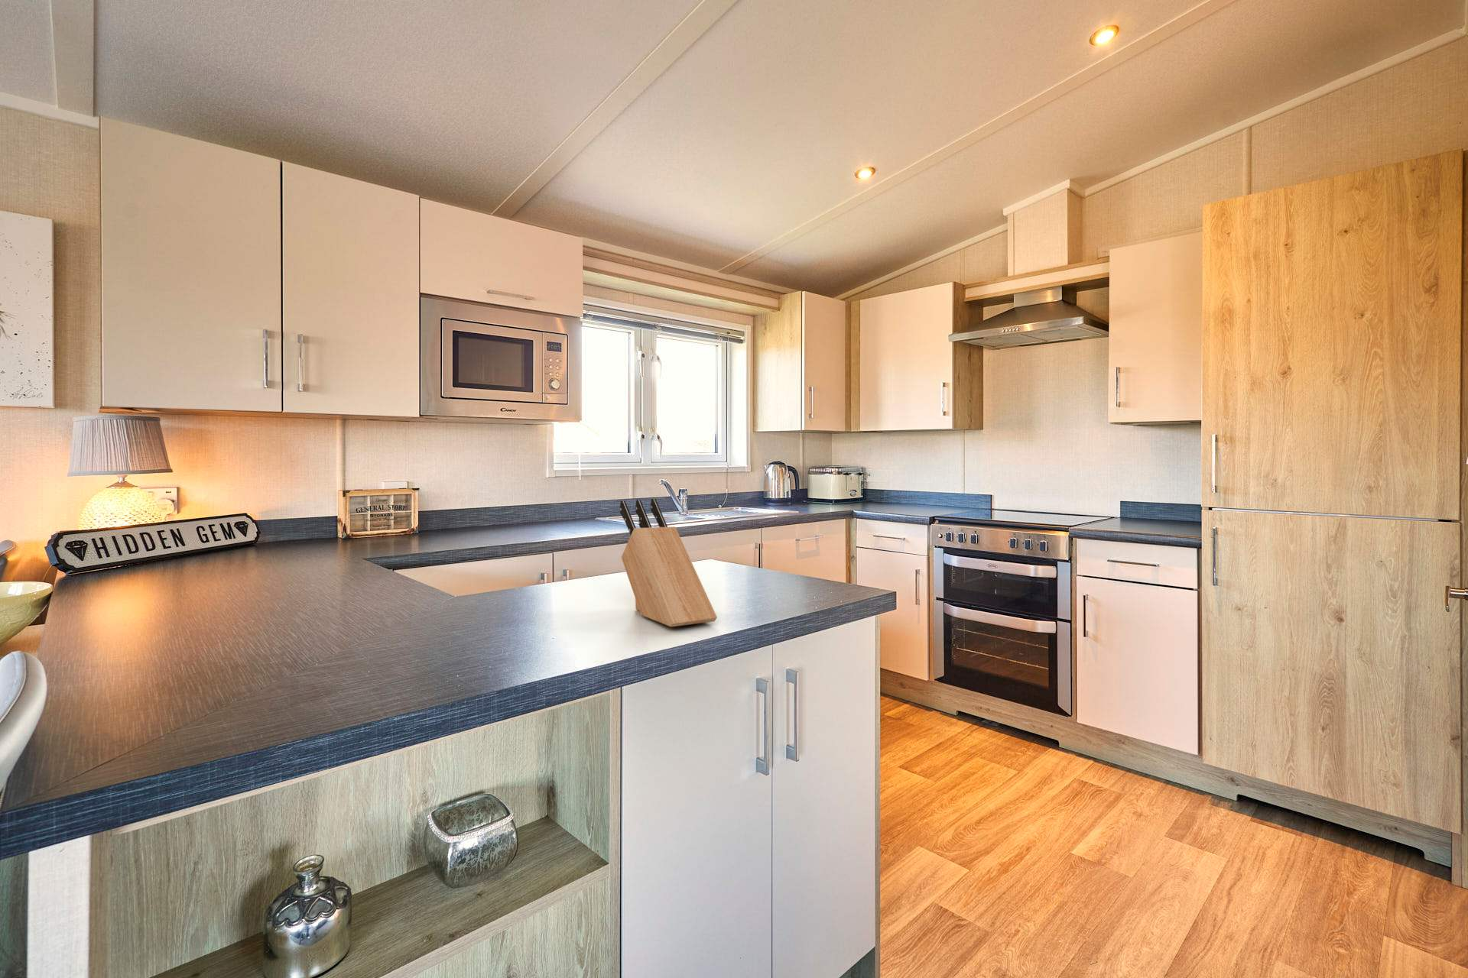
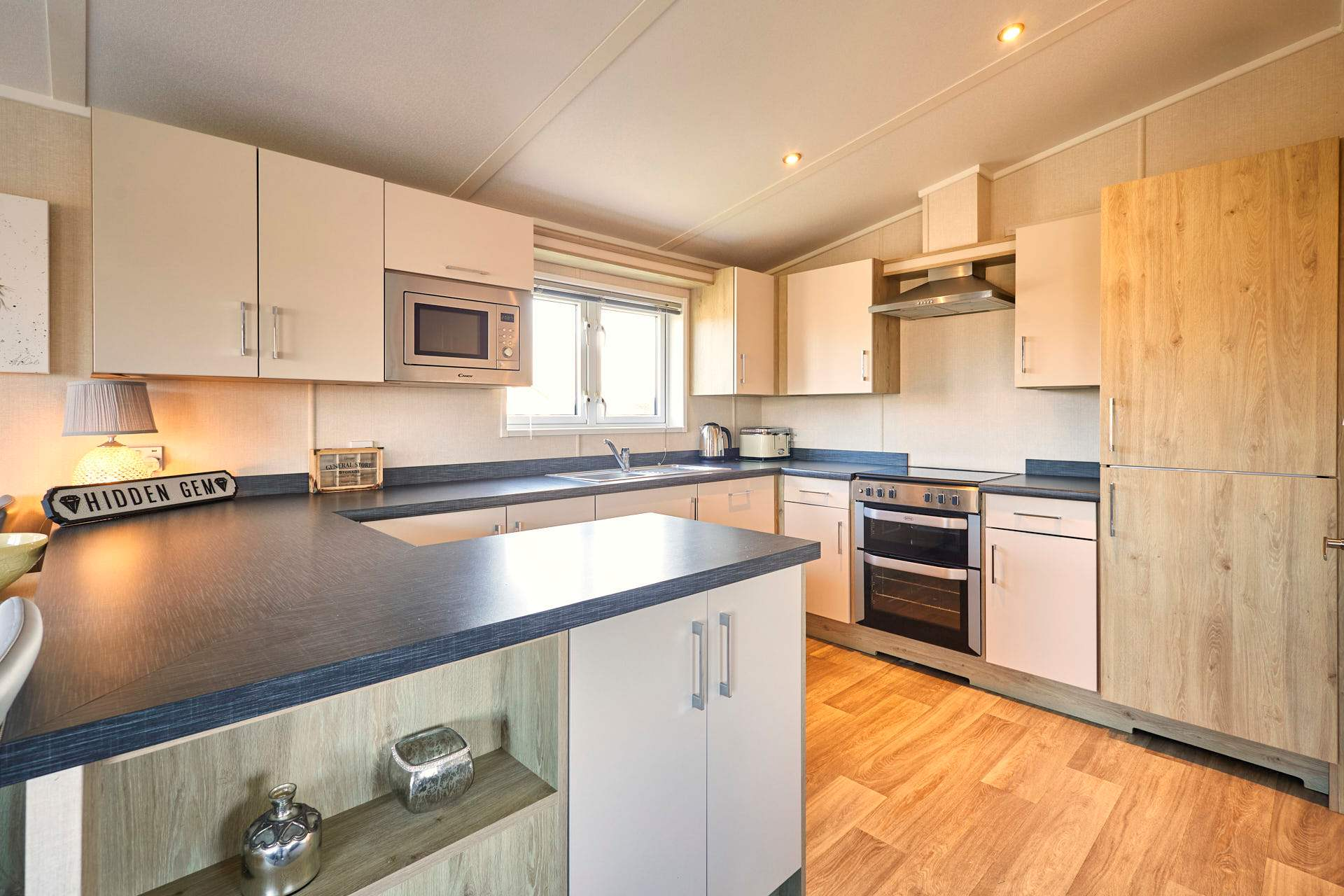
- knife block (662, 557)
